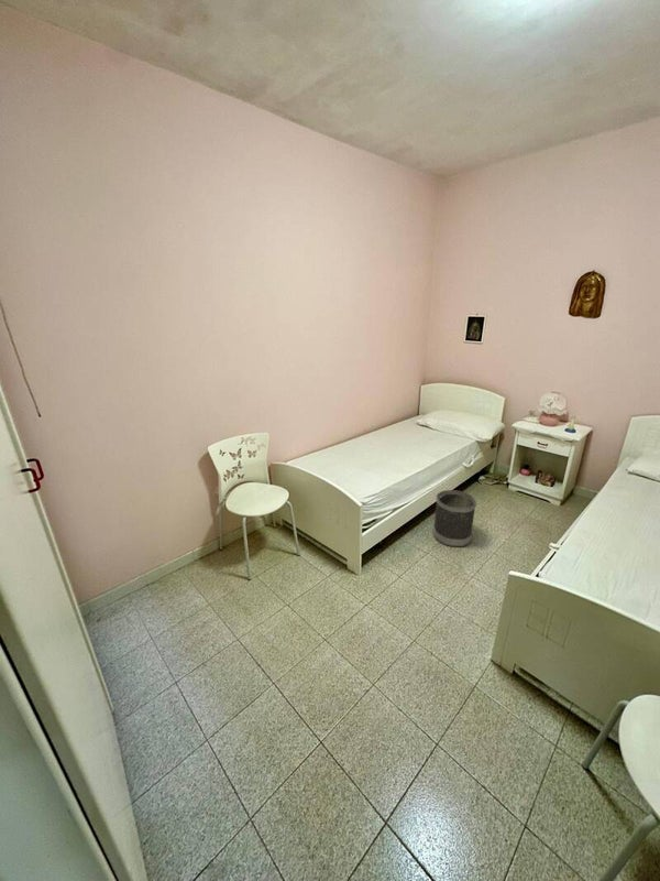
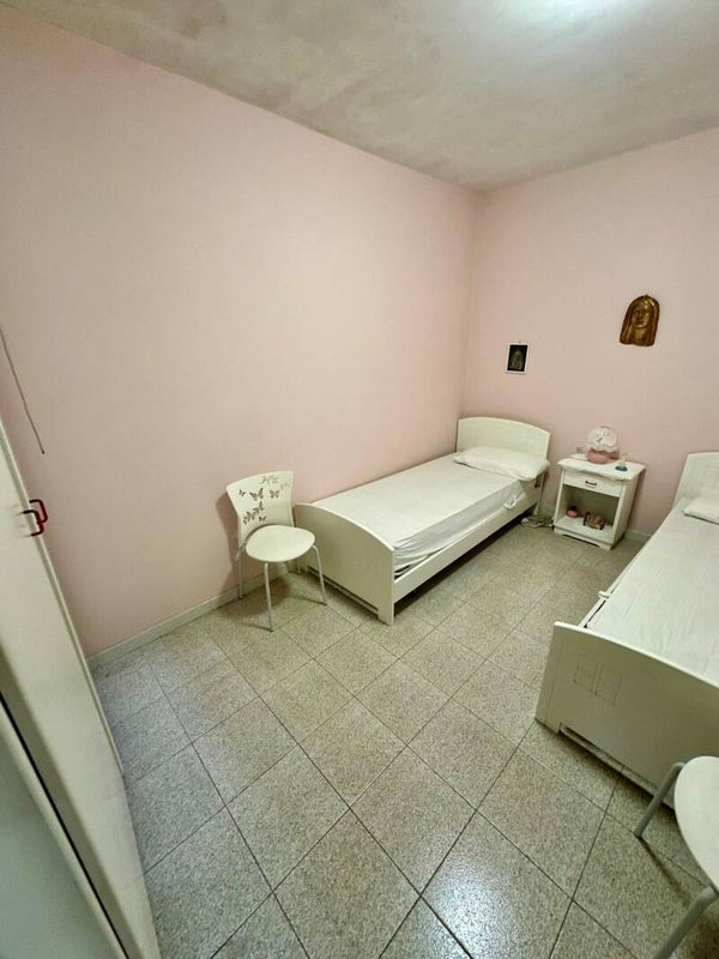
- wastebasket (453, 518)
